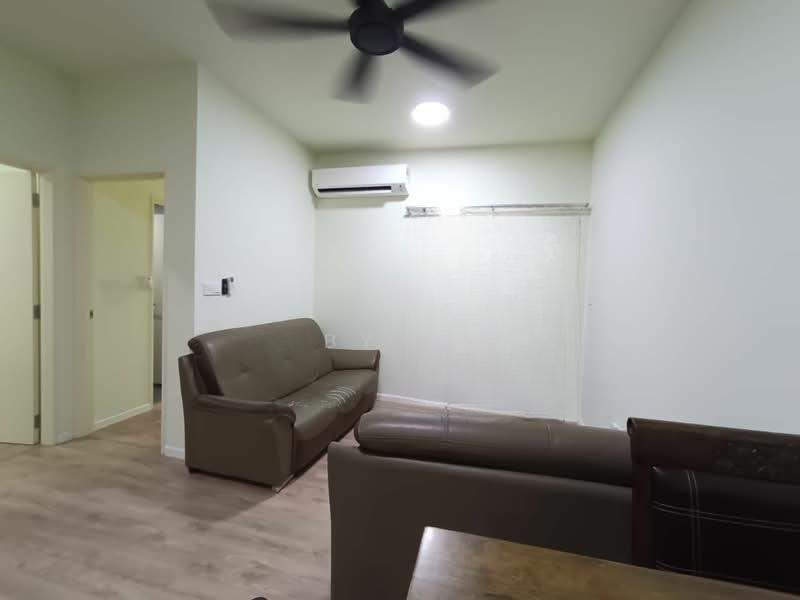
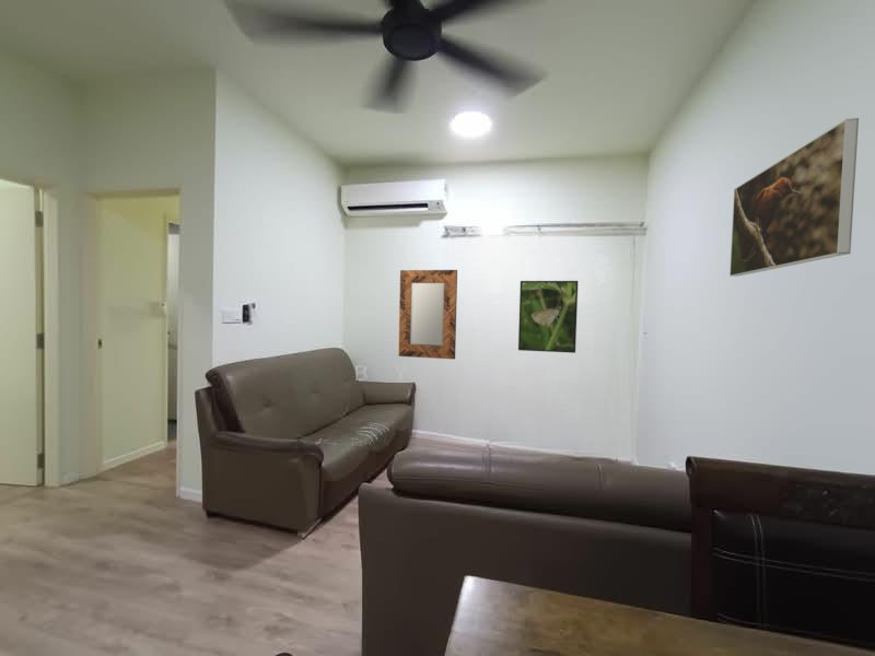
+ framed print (547, 316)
+ home mirror (427, 314)
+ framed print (780, 214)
